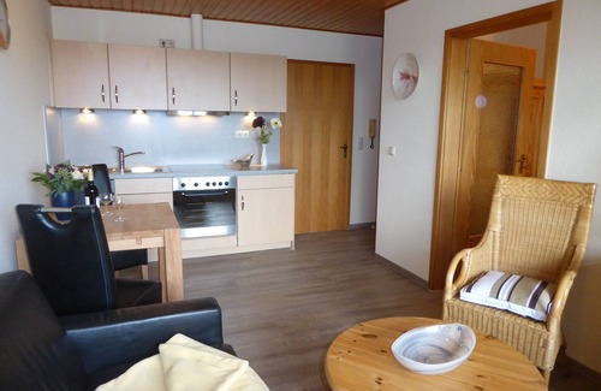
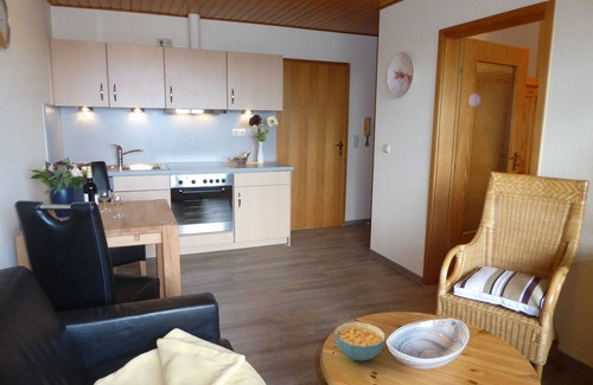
+ cereal bowl (358, 345)
